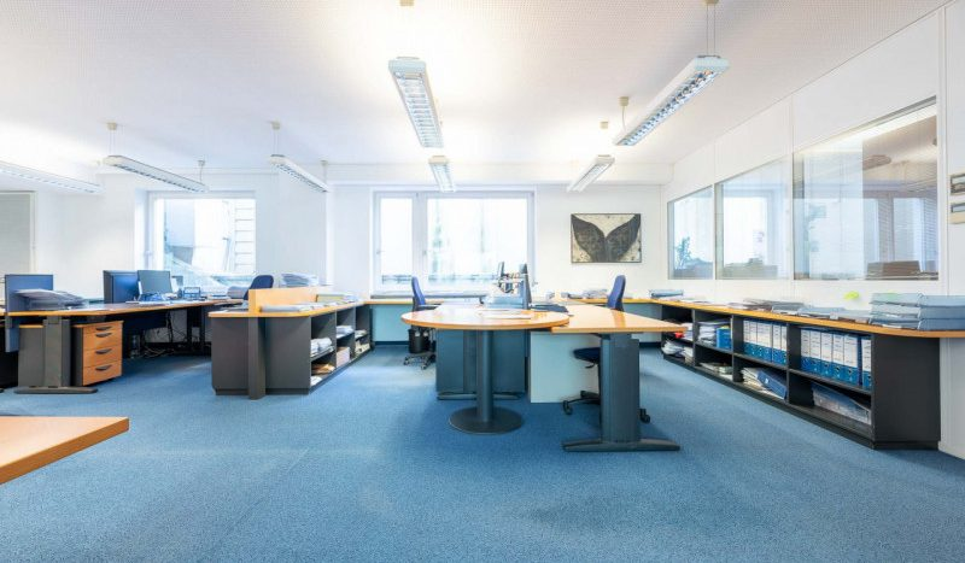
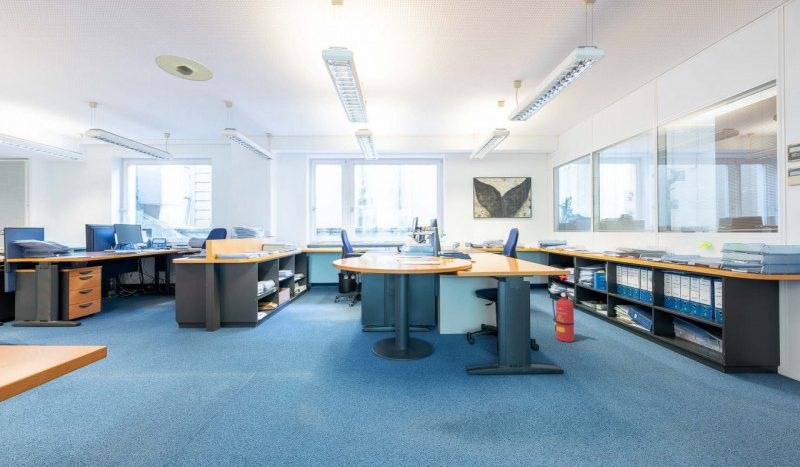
+ fire extinguisher (564, 314)
+ recessed light (185, 66)
